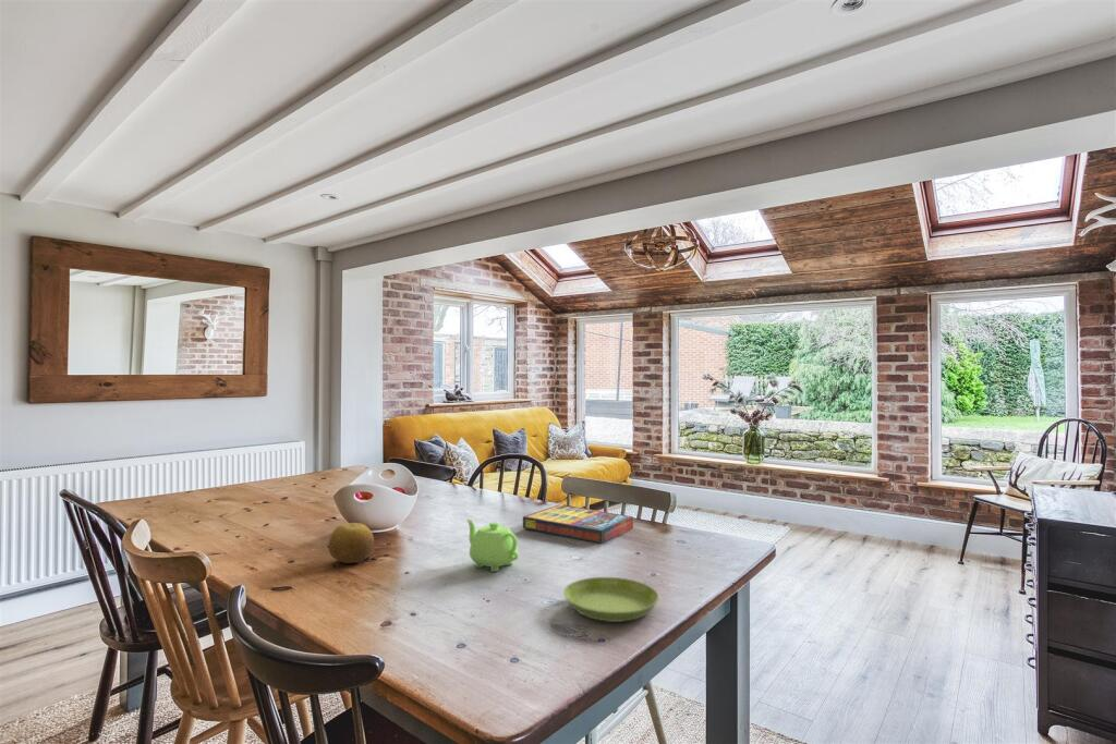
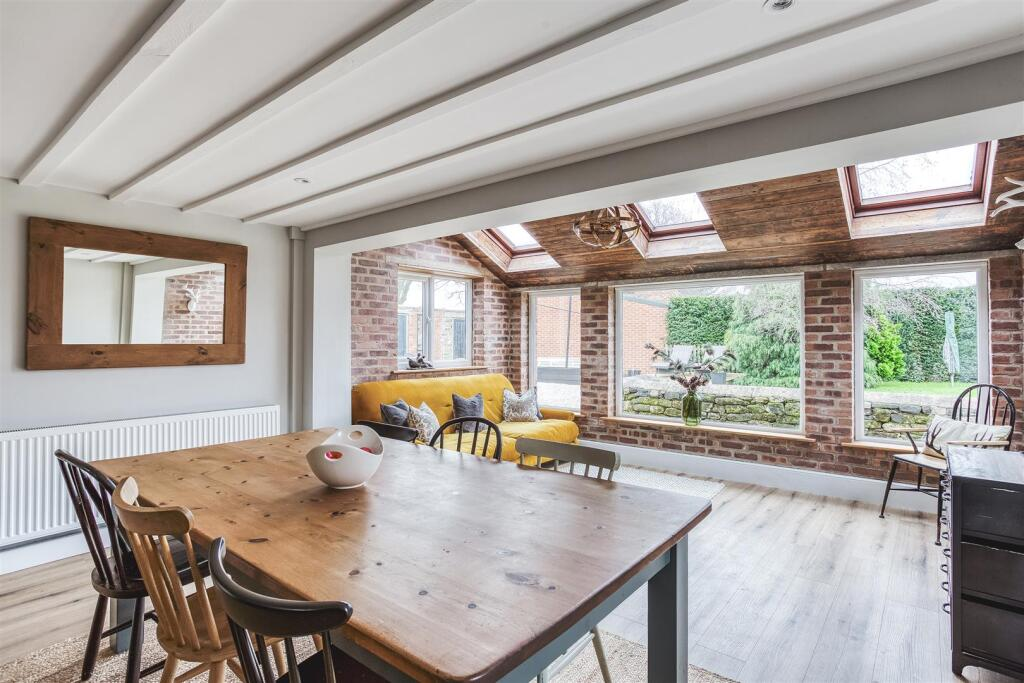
- fruit (351, 542)
- game compilation box (578, 522)
- teapot (490, 542)
- saucer (610, 599)
